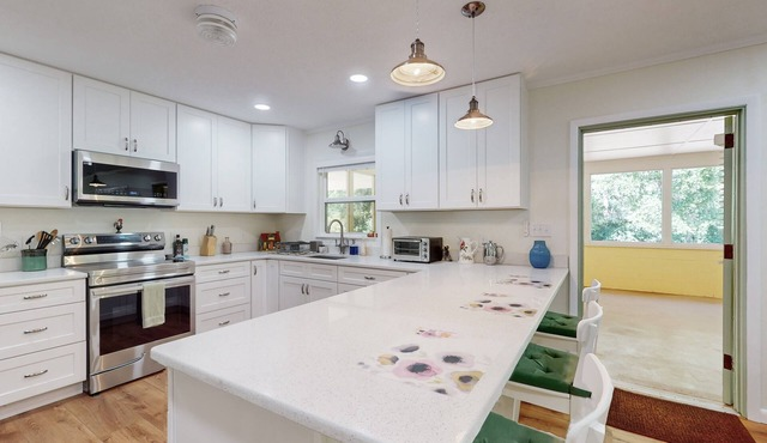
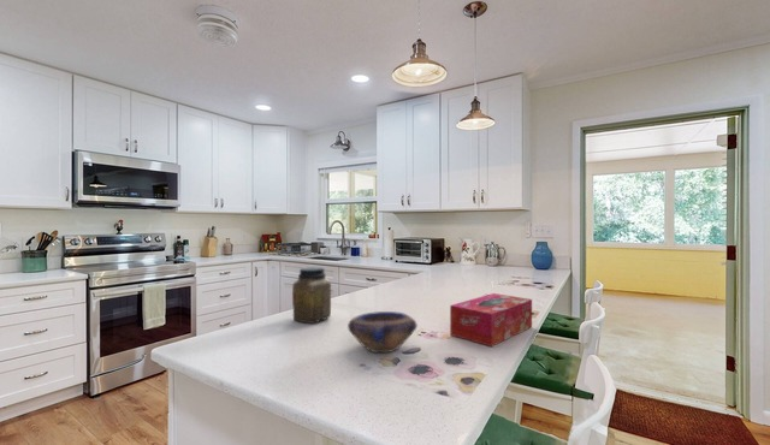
+ jar (312, 293)
+ bowl (381, 331)
+ tissue box (492, 316)
